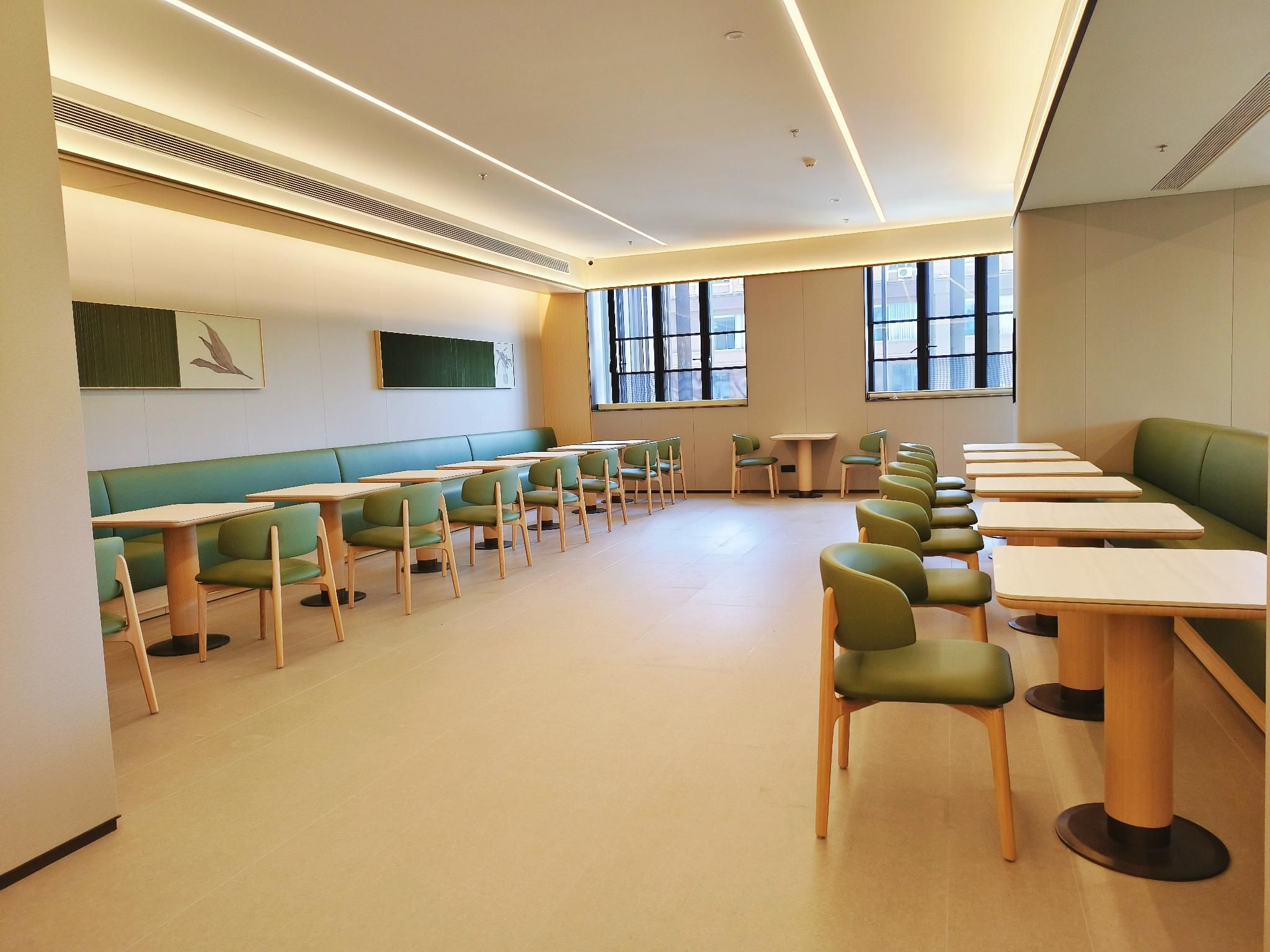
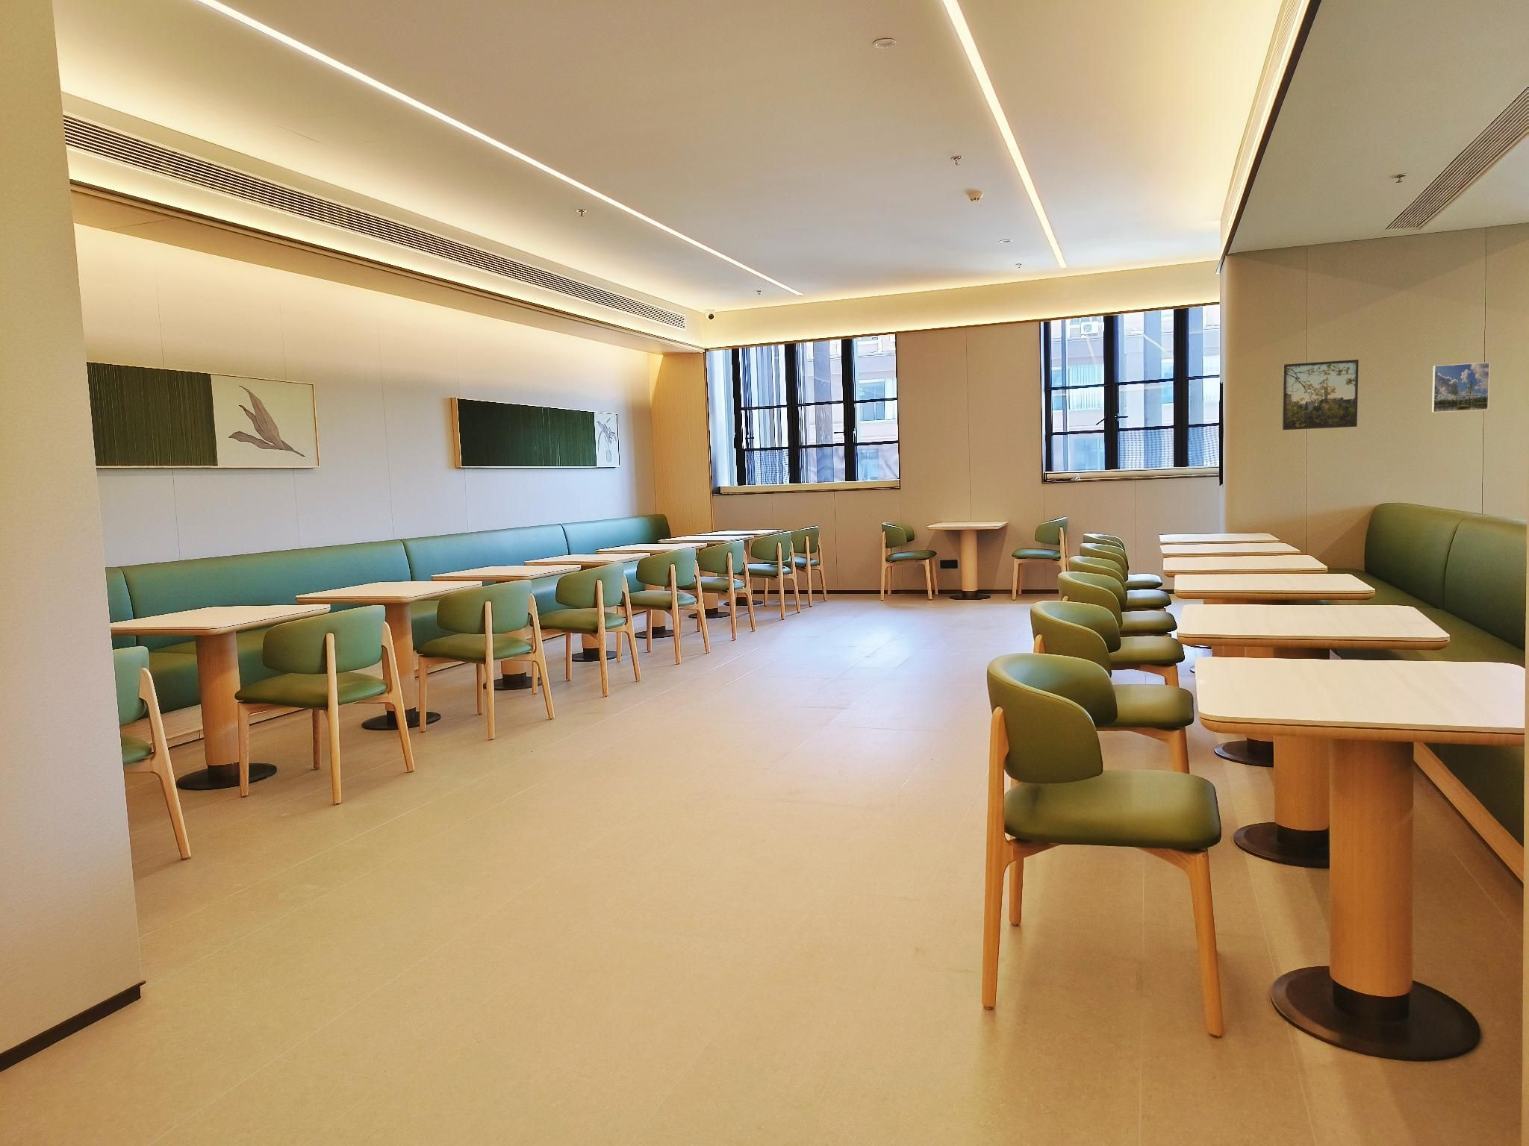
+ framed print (1460, 388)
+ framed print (1320, 395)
